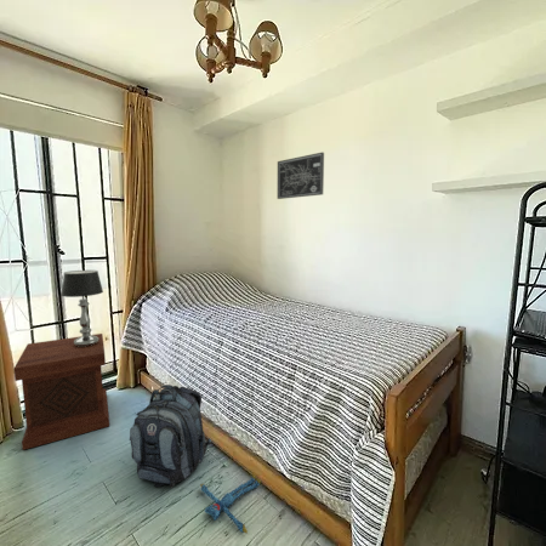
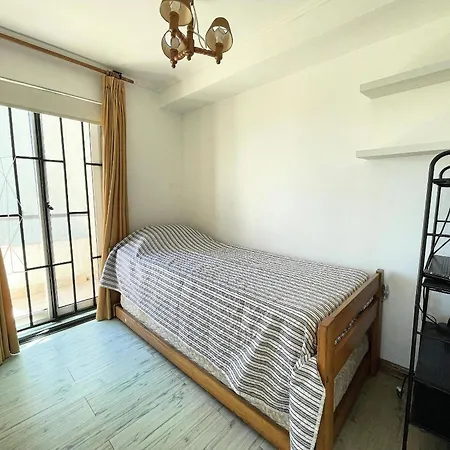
- wall art (298, 177)
- side table (67, 383)
- plush toy (234, 495)
- backpack (171, 425)
- table lamp (84, 307)
